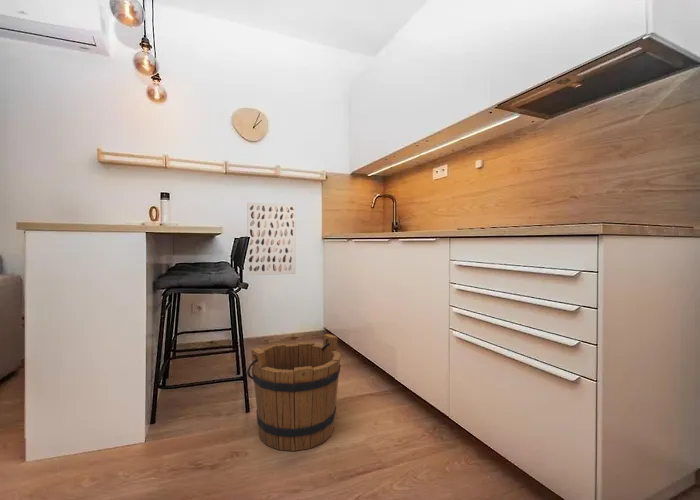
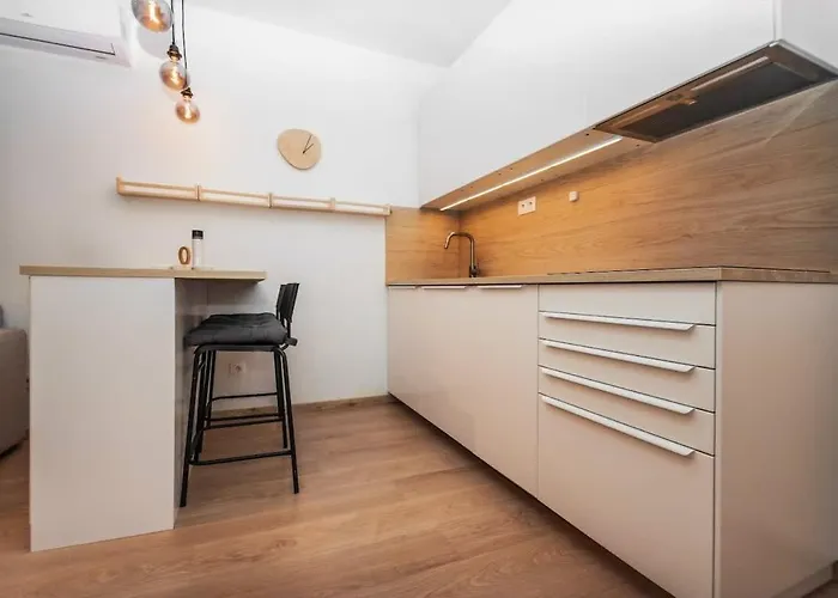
- bucket (296, 386)
- wall art (271, 239)
